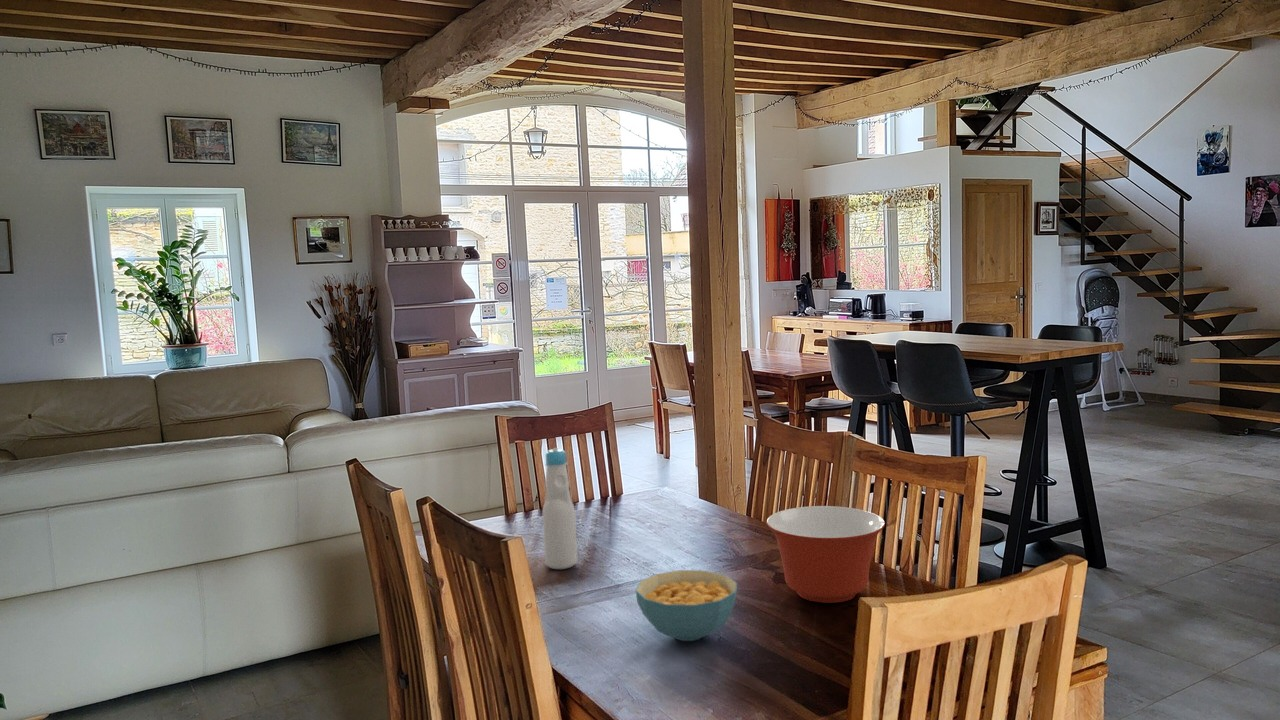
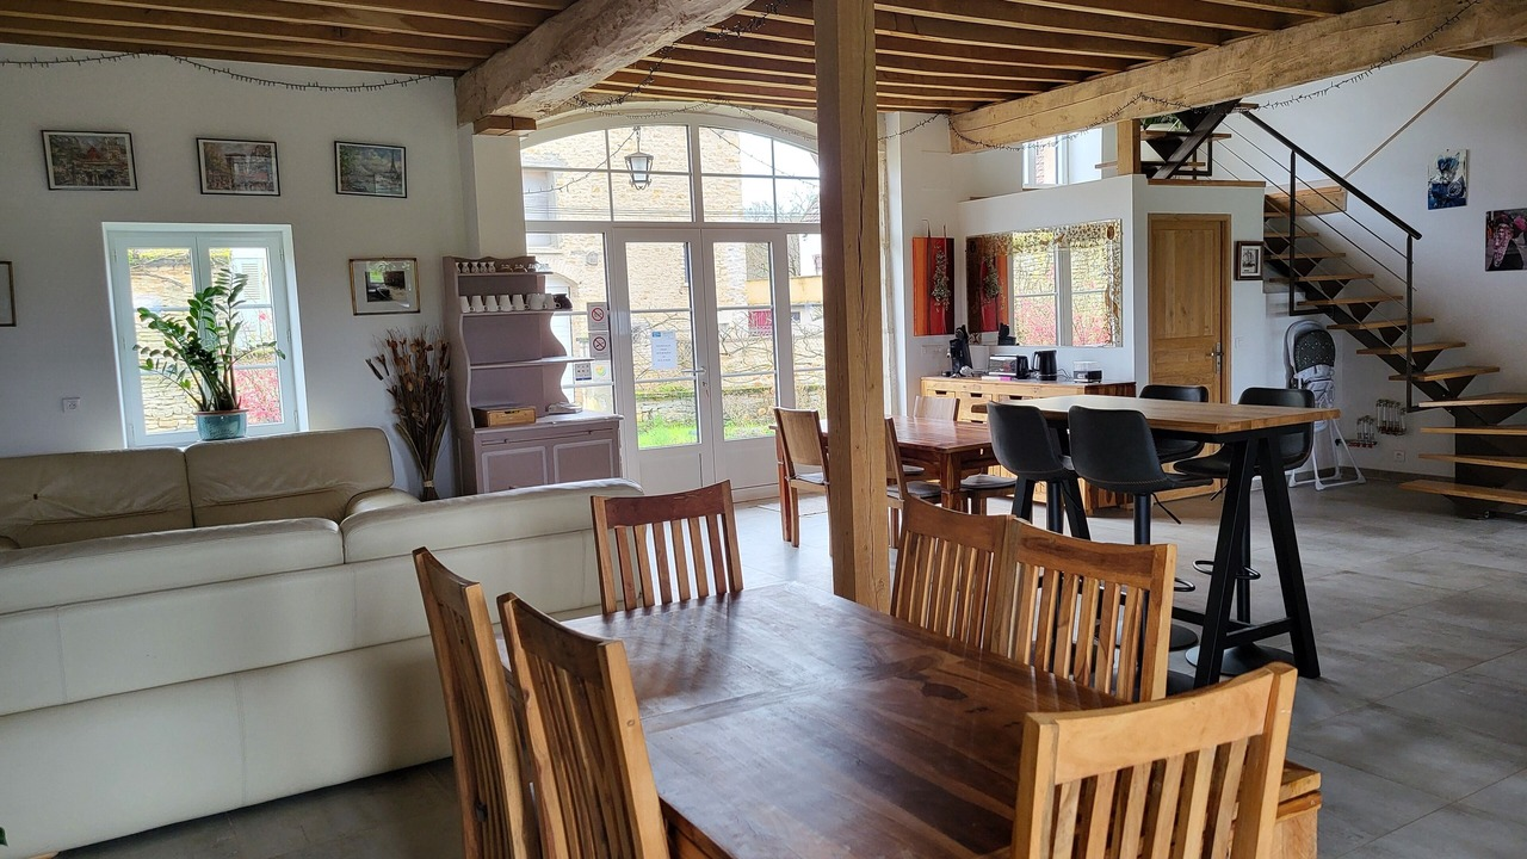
- bottle (558, 507)
- mixing bowl (825, 556)
- cereal bowl (687, 610)
